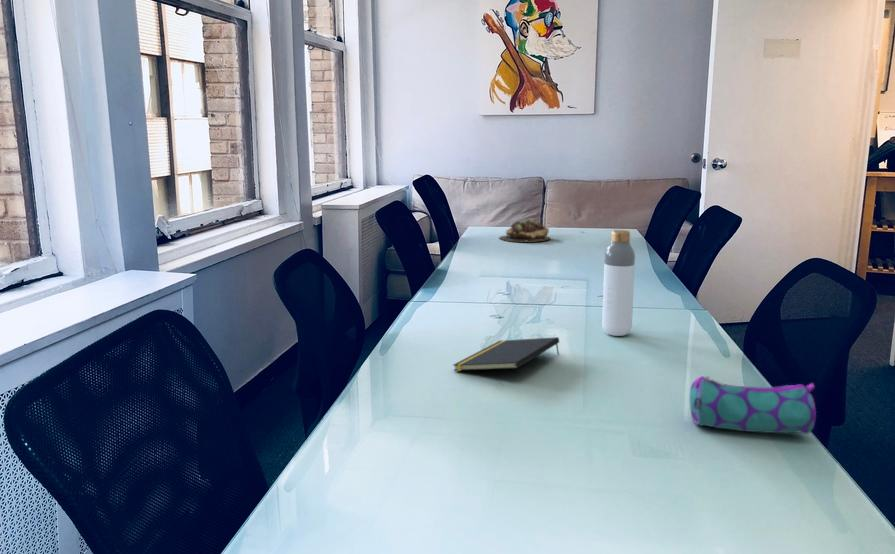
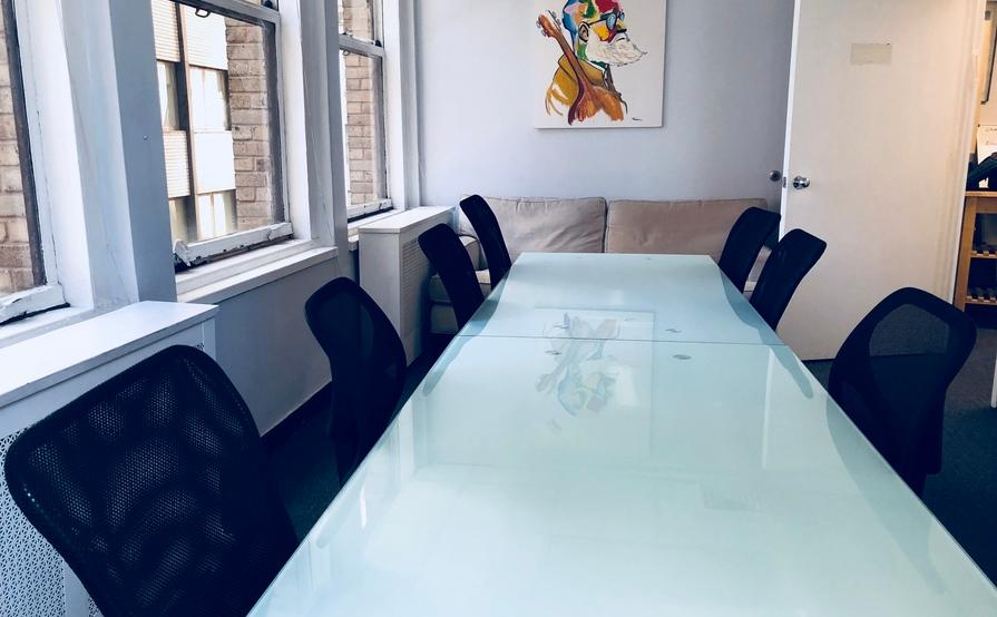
- succulent plant (524, 229)
- pencil case (750, 404)
- notepad (507, 353)
- bottle (618, 282)
